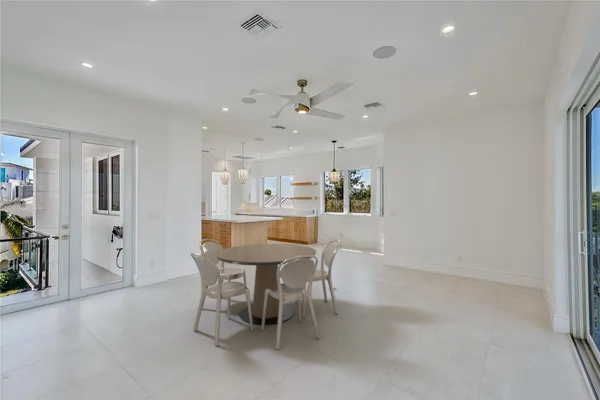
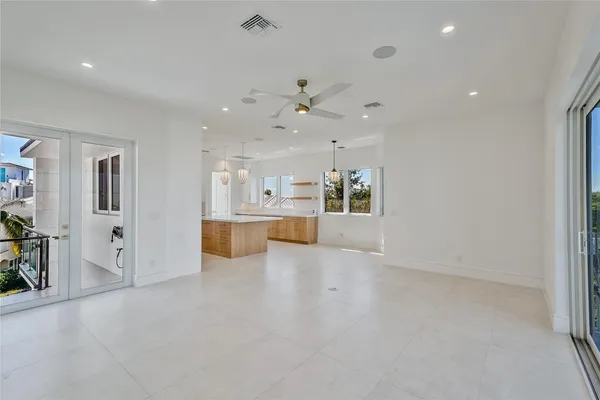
- dining table (272, 280)
